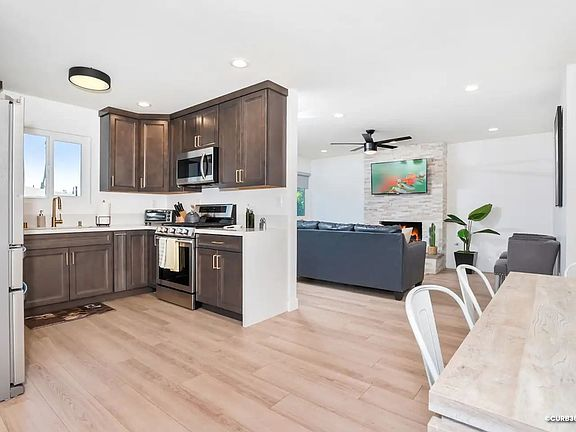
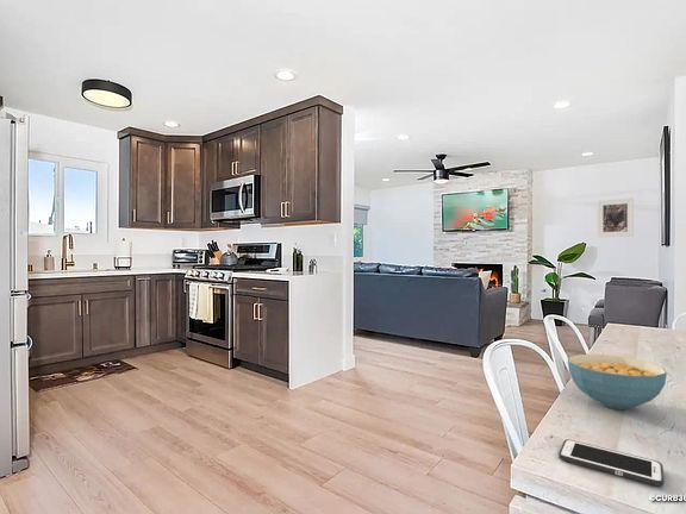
+ cereal bowl (613, 384)
+ cell phone (609, 460)
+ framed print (615, 218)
